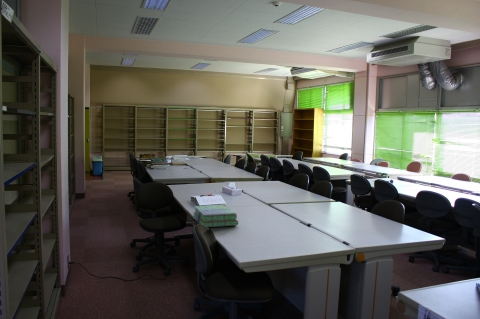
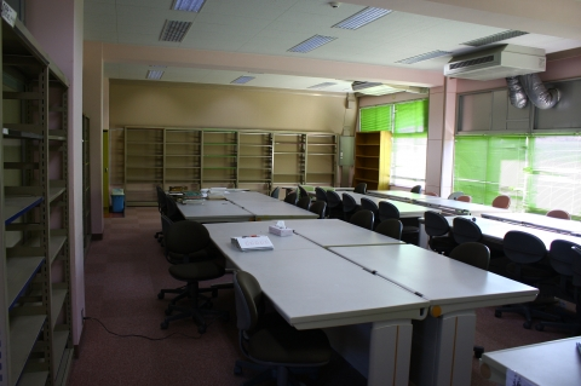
- stack of books (214, 215)
